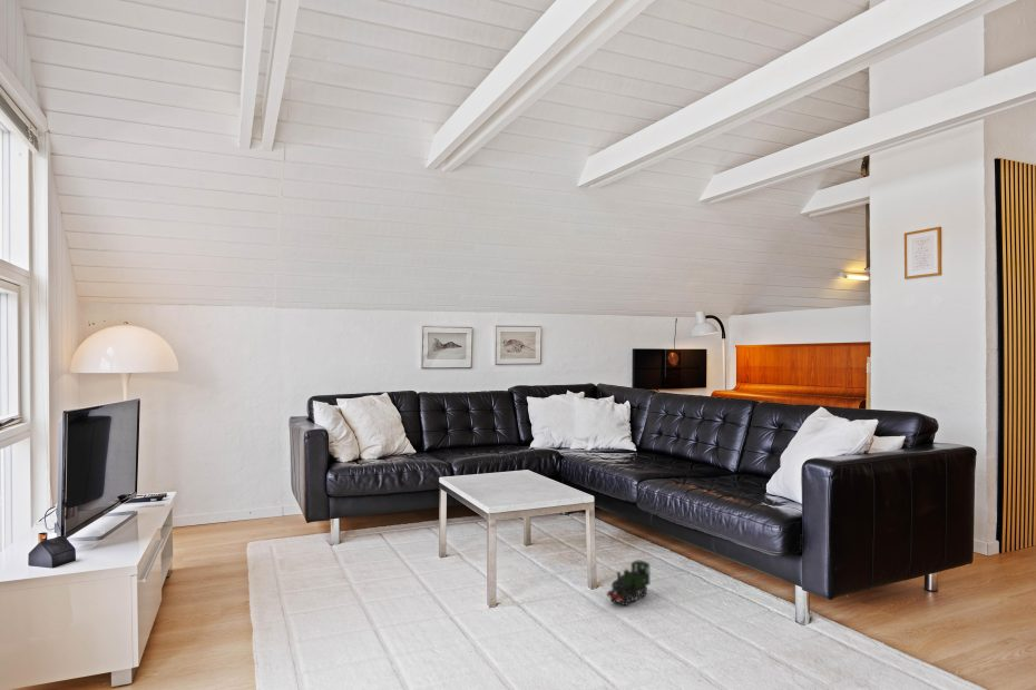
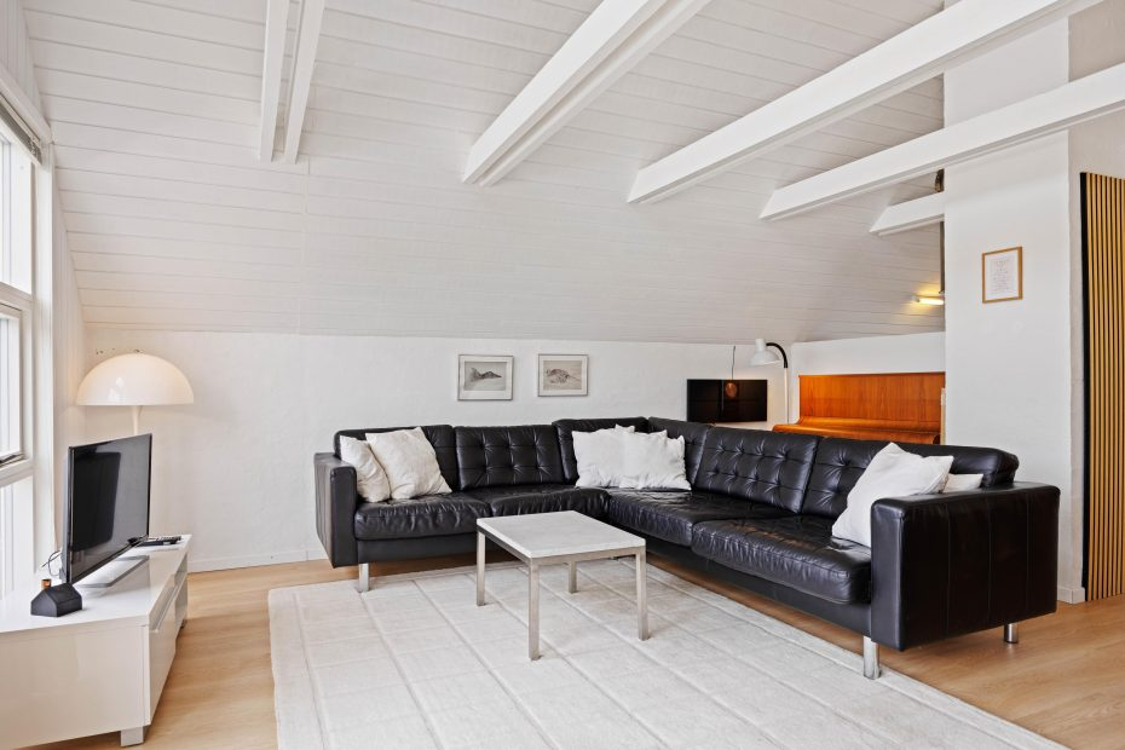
- toy train (628, 583)
